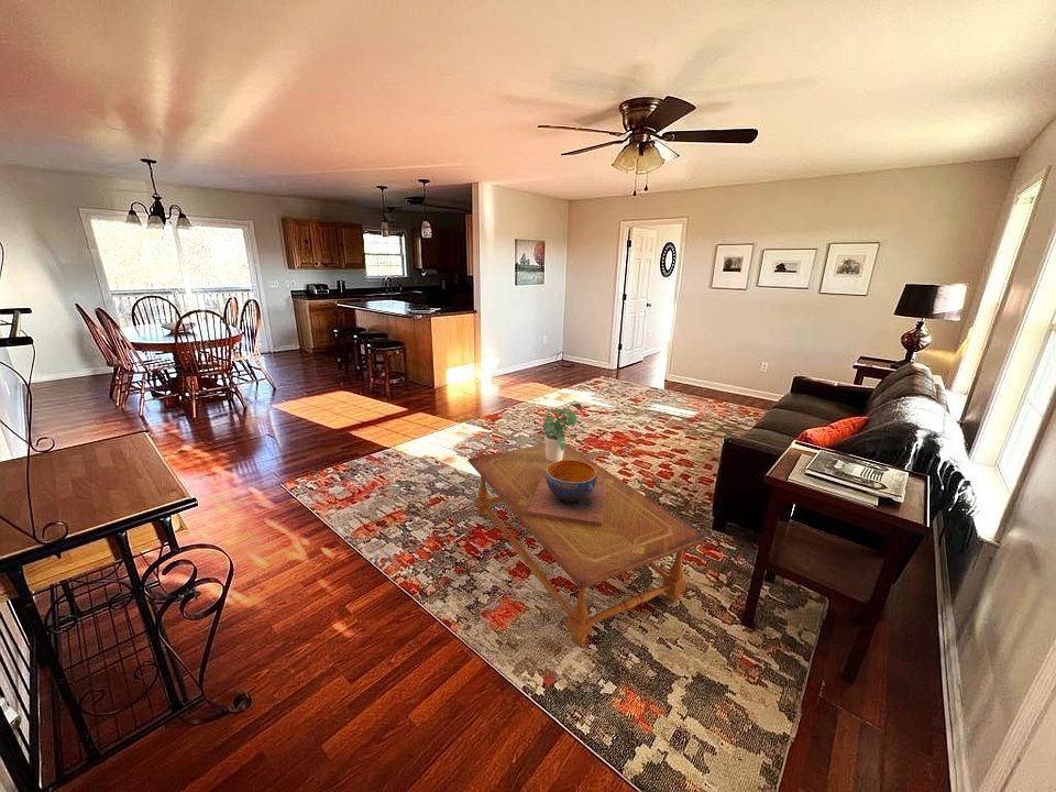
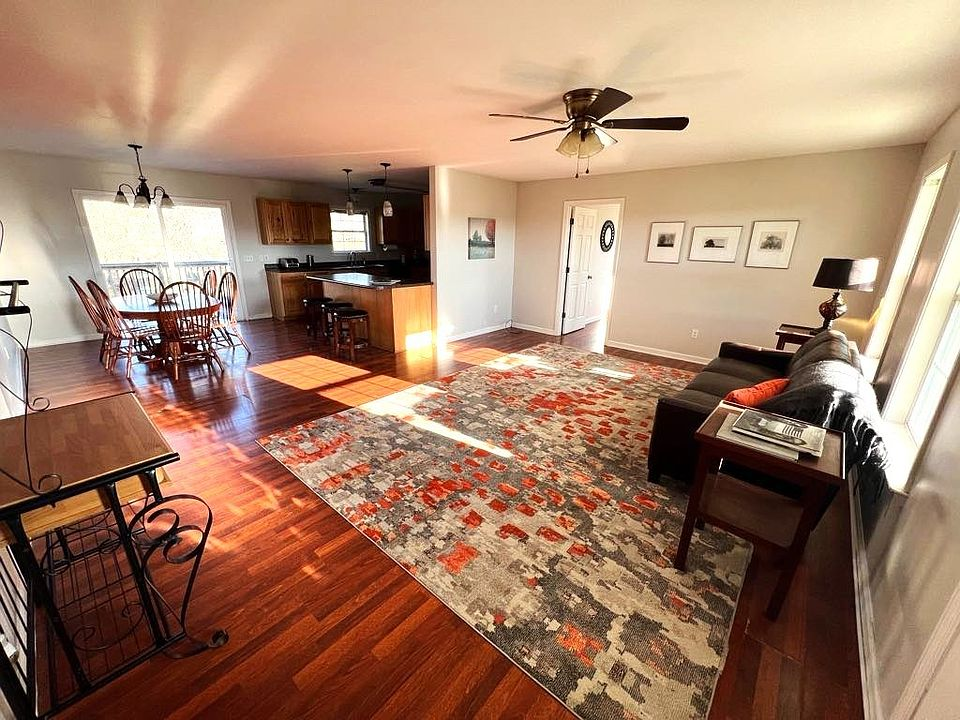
- decorative bowl (570, 485)
- coffee table (566, 521)
- potted plant (560, 431)
